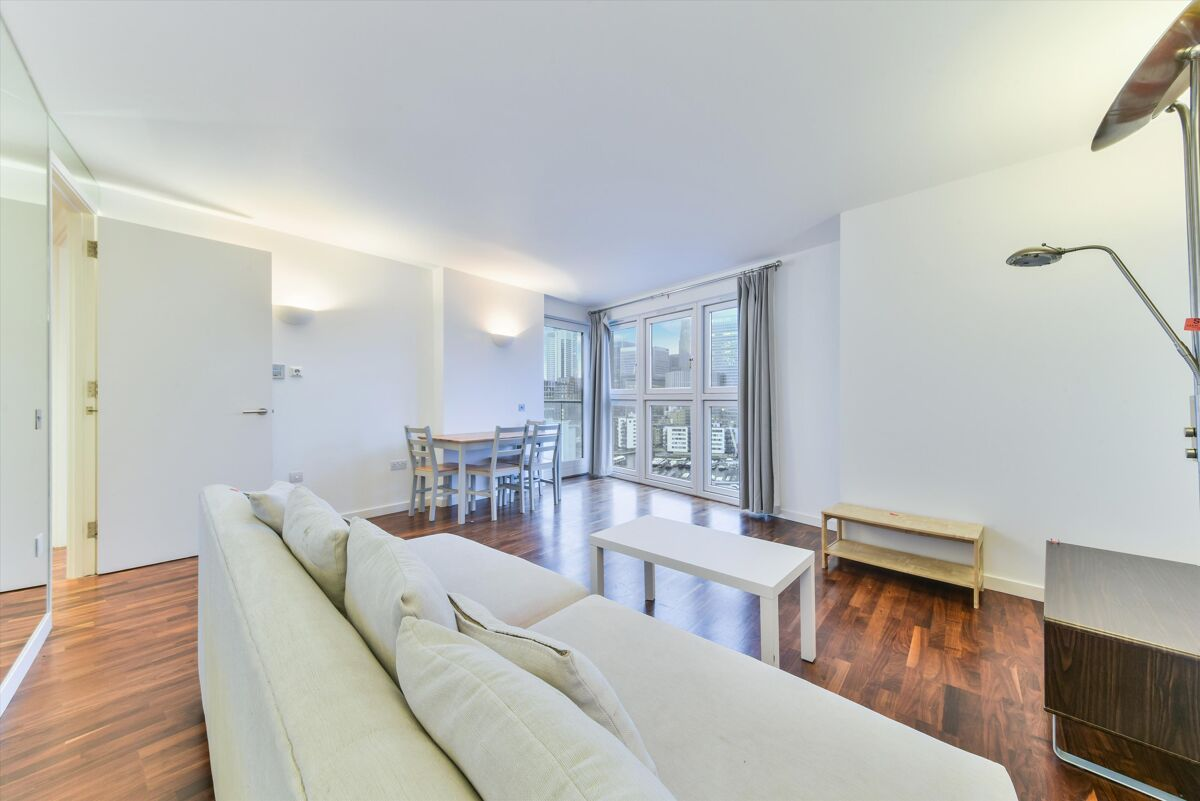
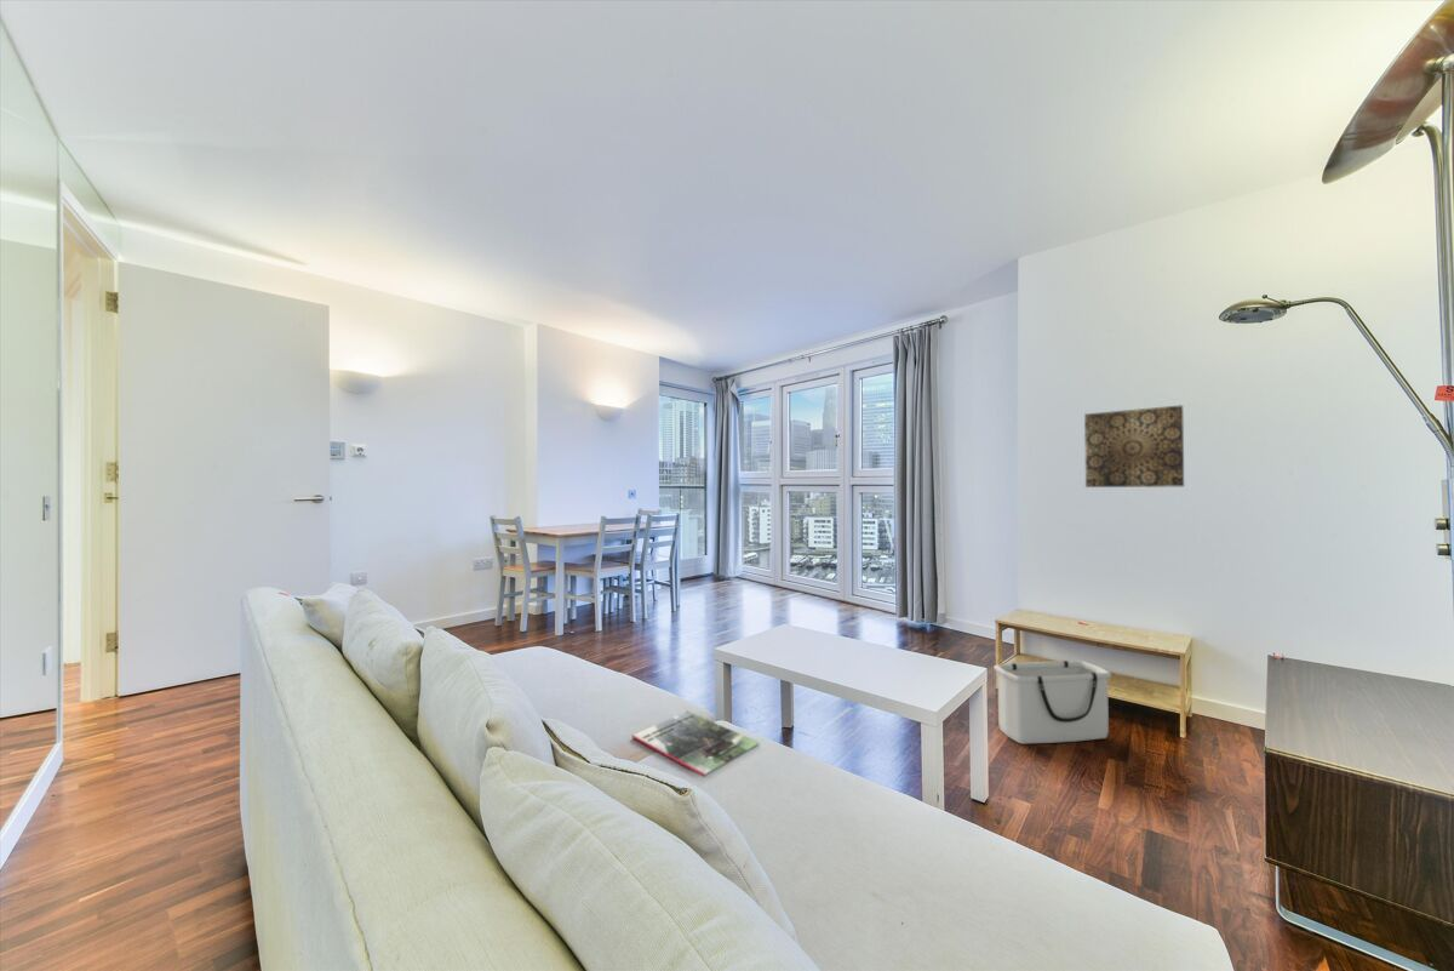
+ wall art (1132, 449)
+ storage bin (1052, 701)
+ magazine (694, 739)
